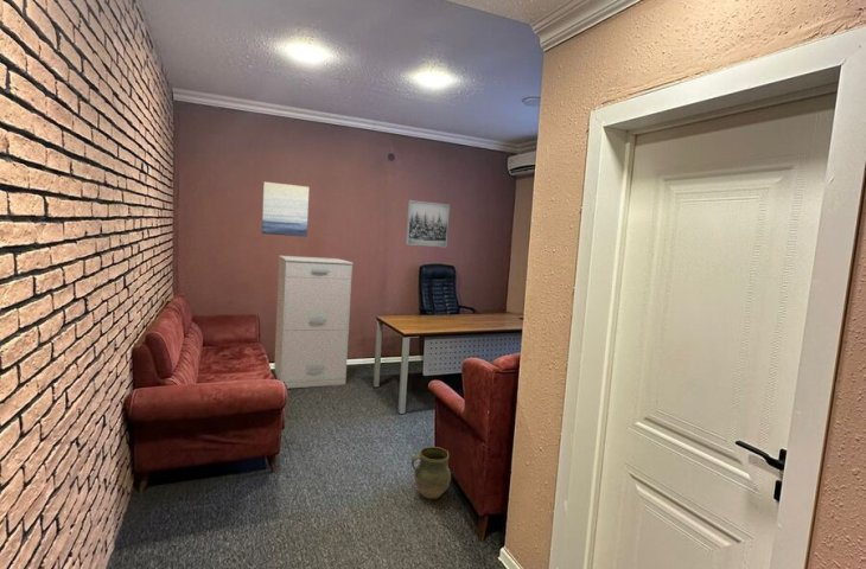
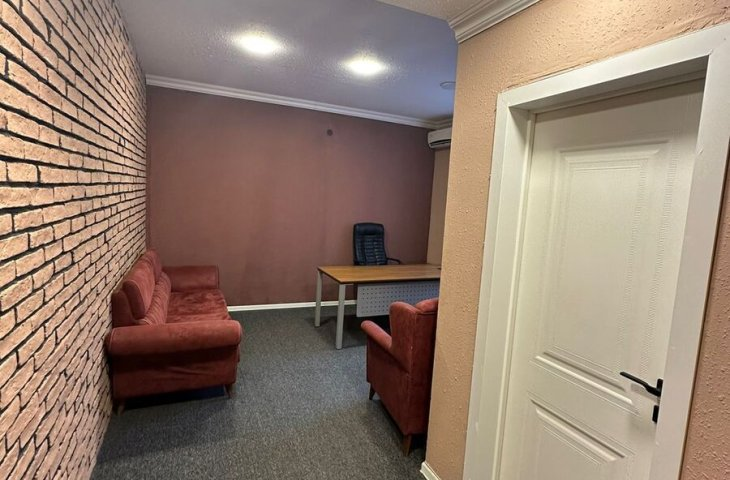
- ceramic jug (429, 473)
- wall art (428, 224)
- wall art (285, 210)
- filing cabinet (311, 318)
